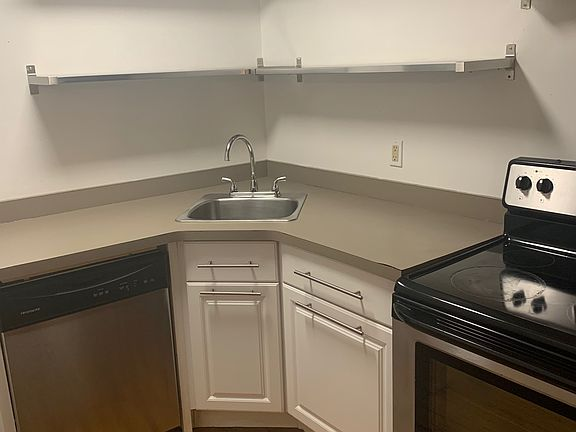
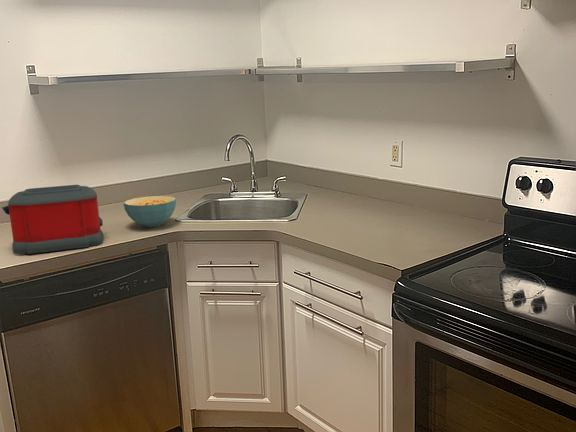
+ cereal bowl (151, 212)
+ toaster (53, 216)
